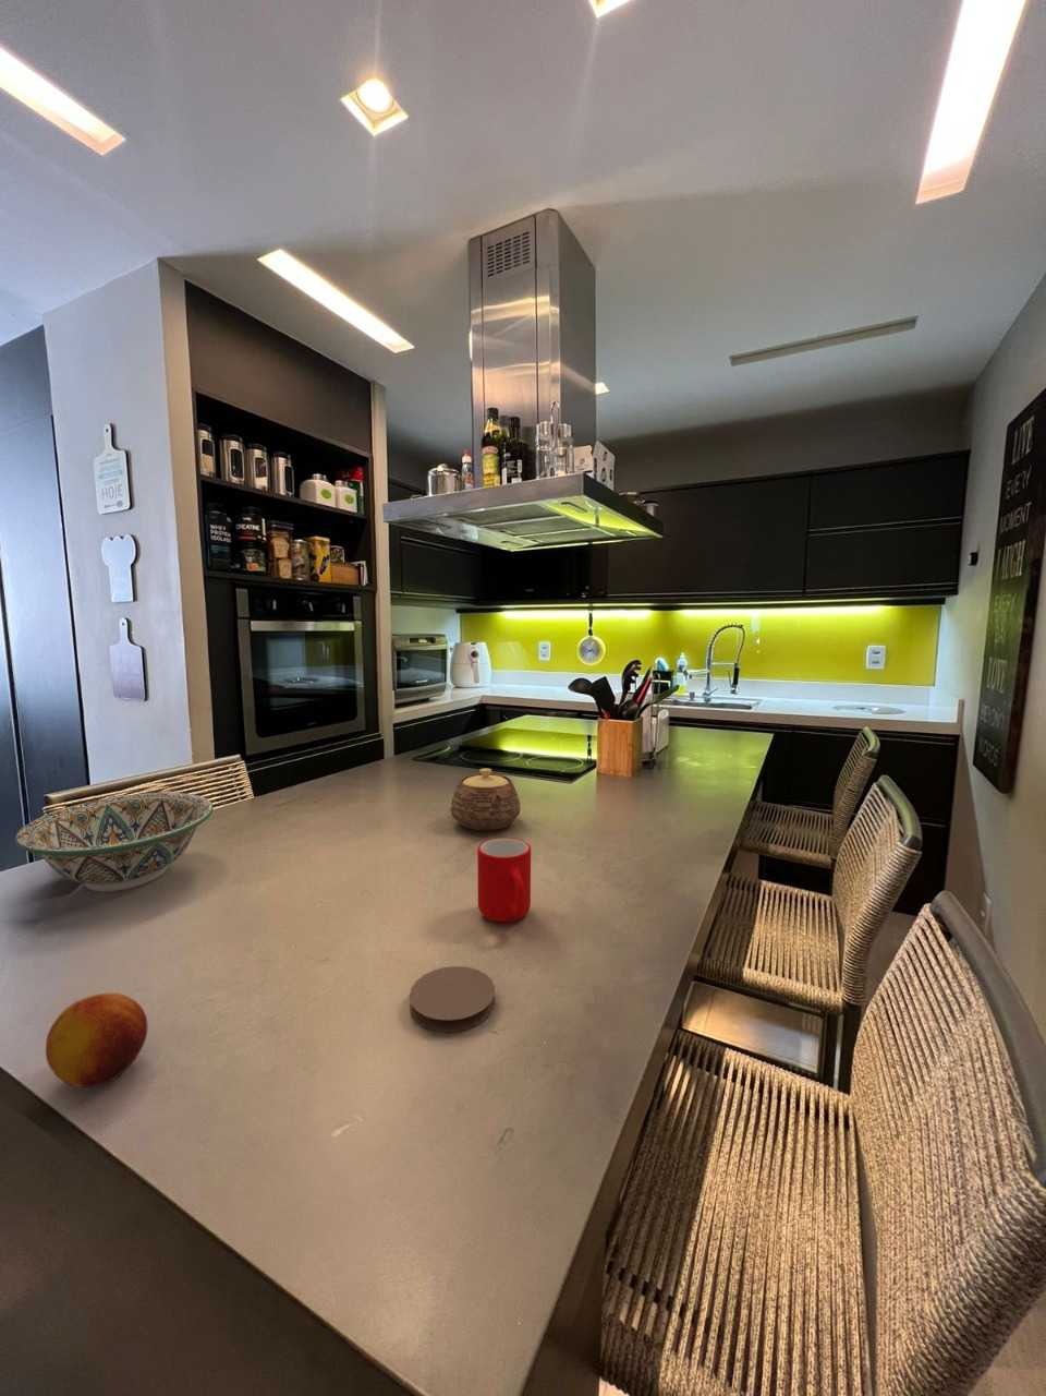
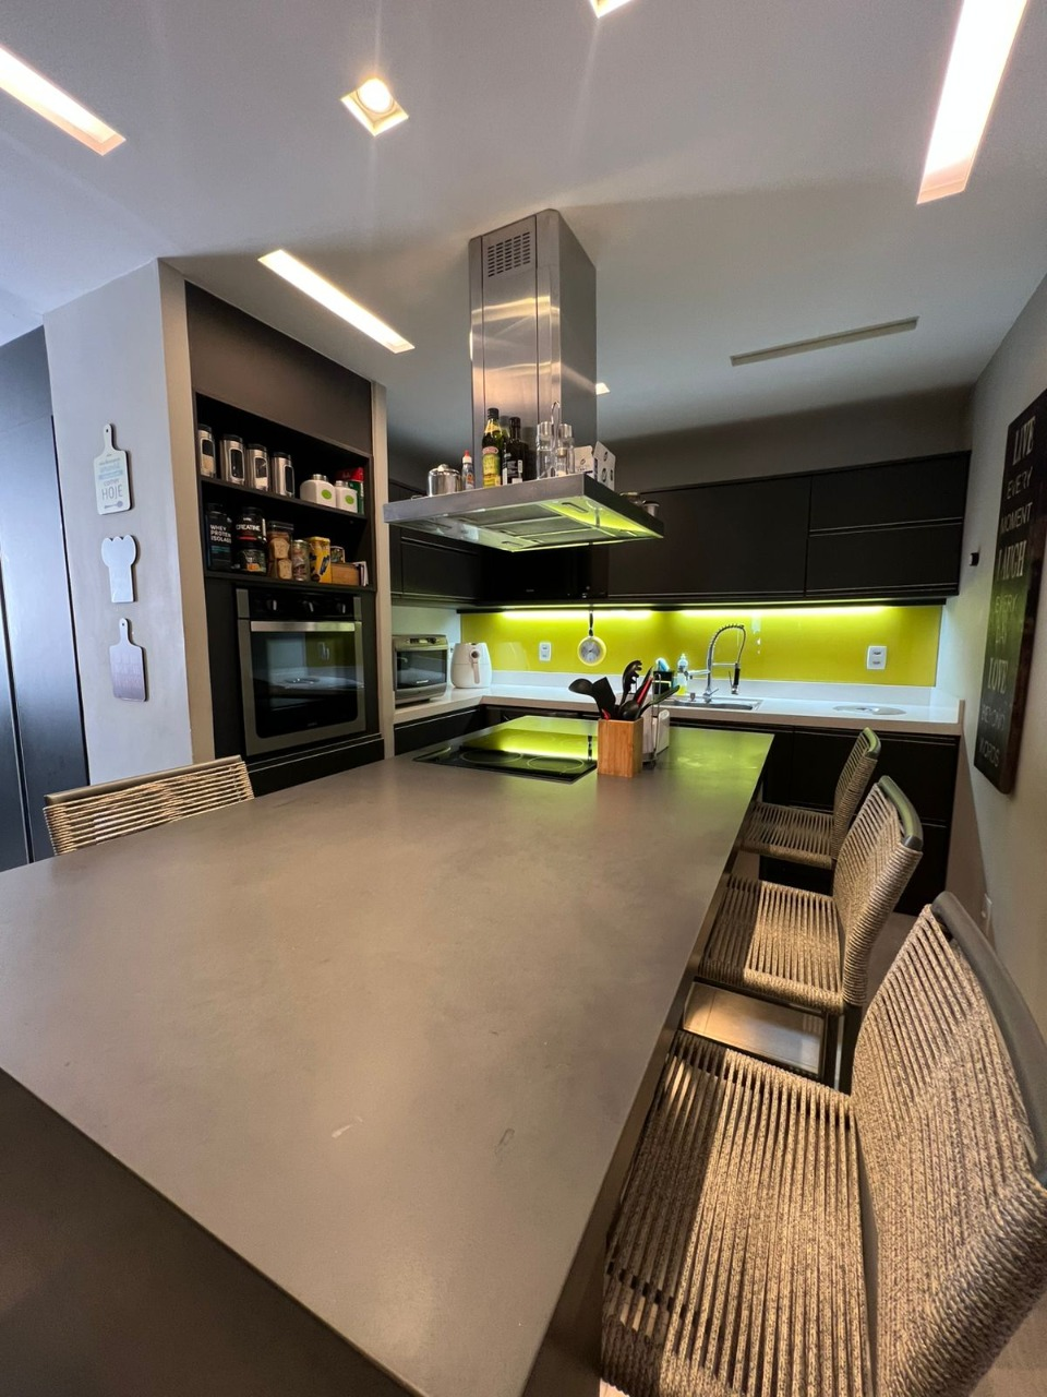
- teapot (486, 797)
- fruit (98, 1035)
- cup (508, 885)
- decorative bowl (123, 846)
- coaster (453, 996)
